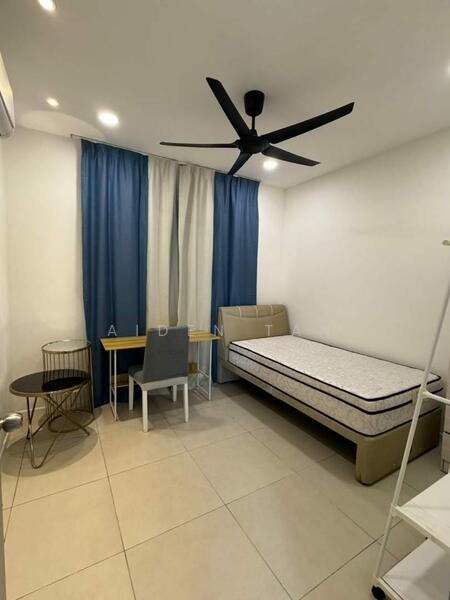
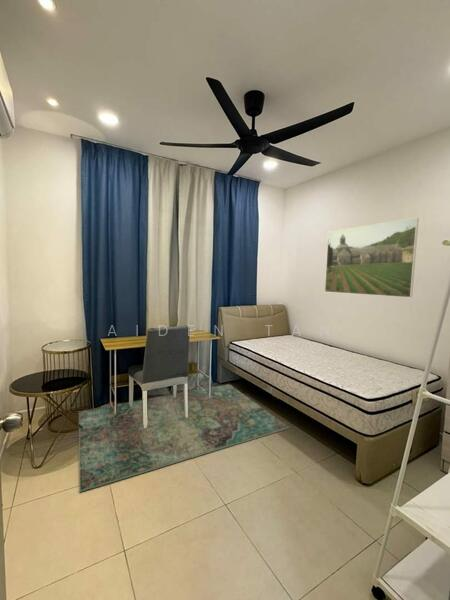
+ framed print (364, 260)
+ rug (180, 419)
